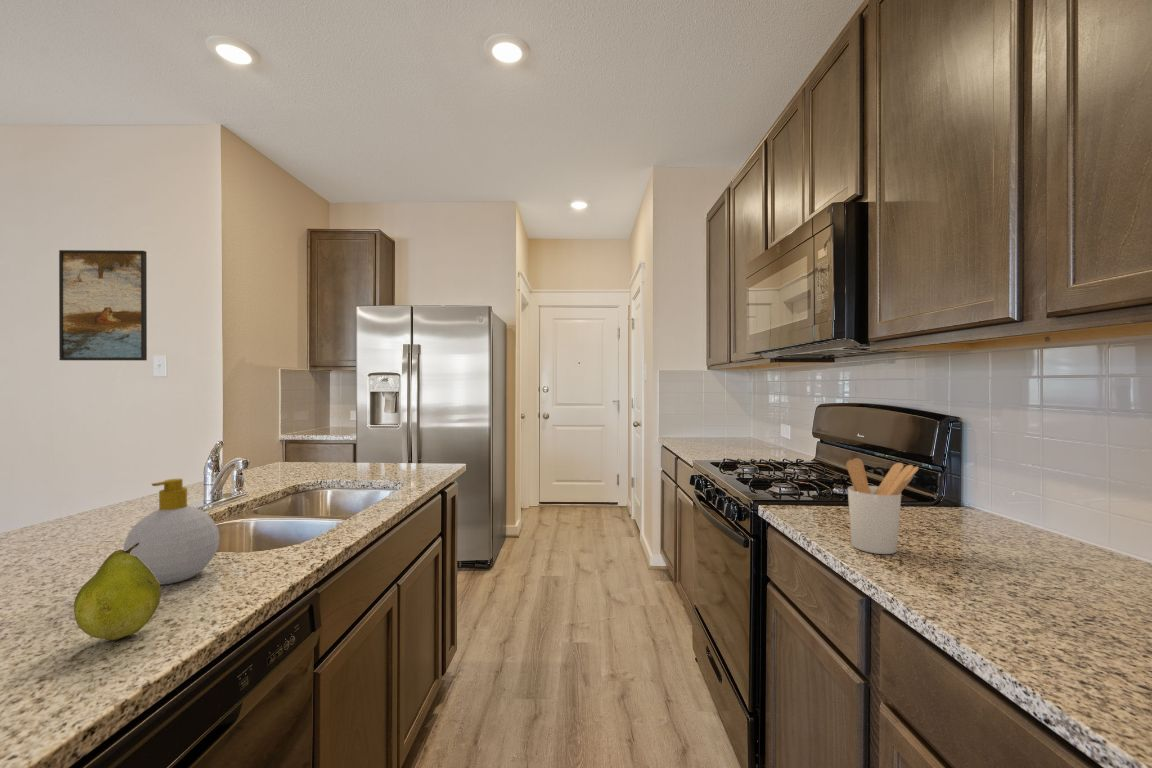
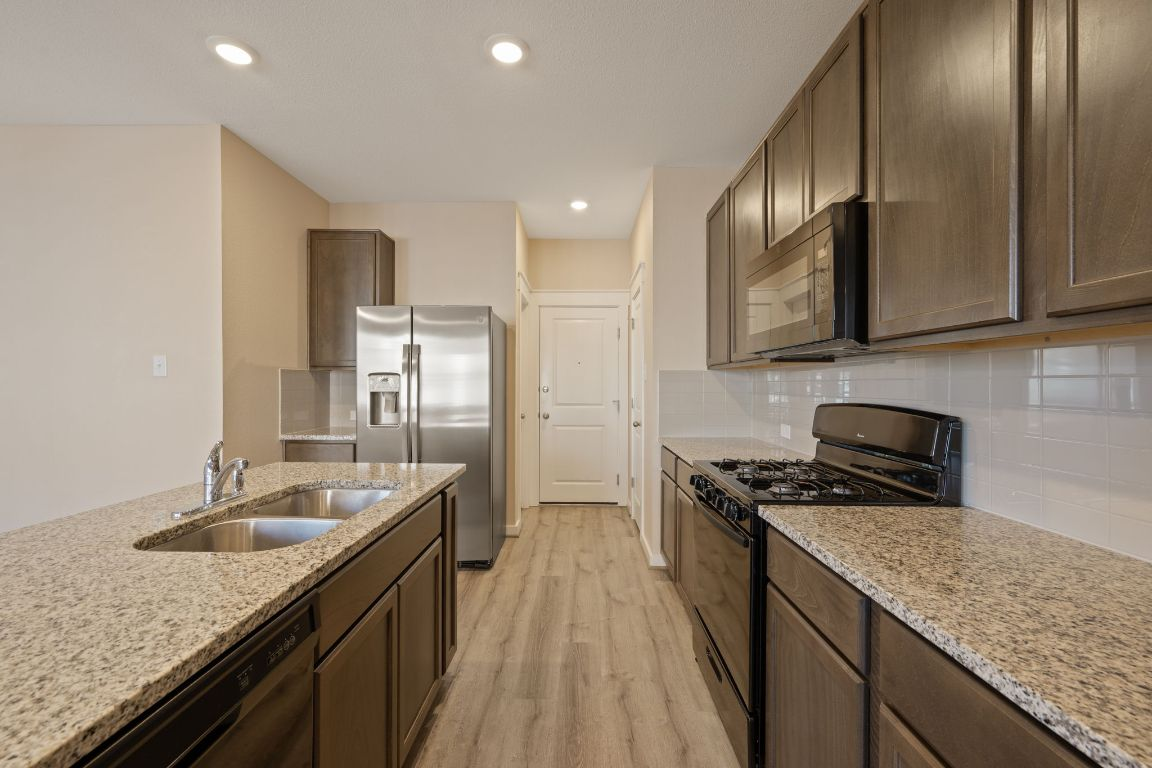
- fruit (119, 592)
- soap bottle (173, 528)
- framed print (103, 305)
- utensil holder (883, 504)
